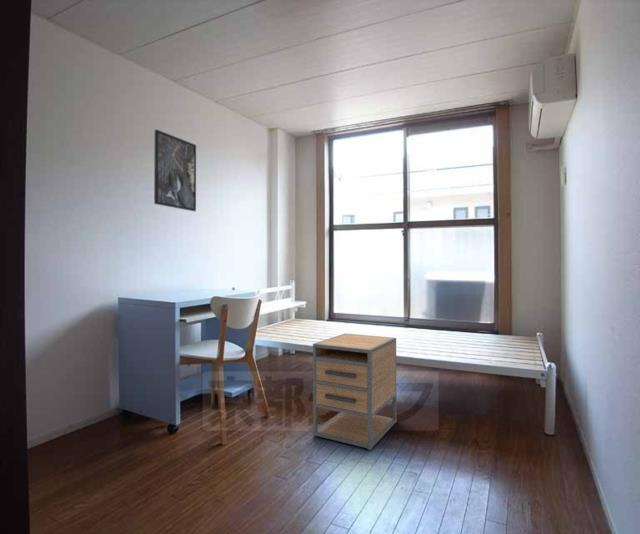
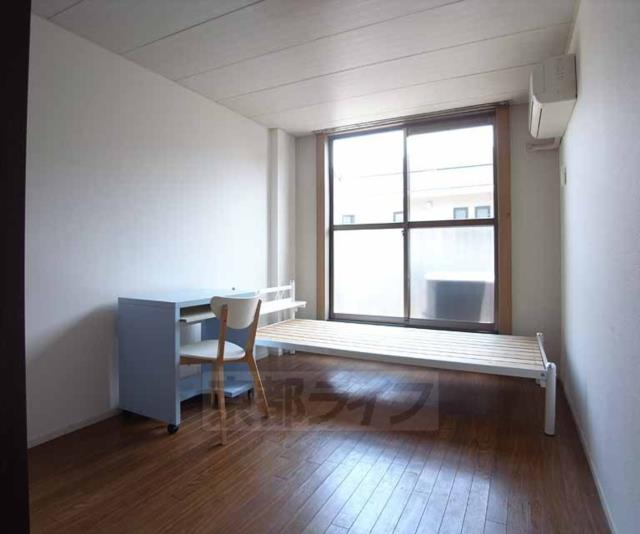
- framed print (176, 172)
- nightstand (356, 384)
